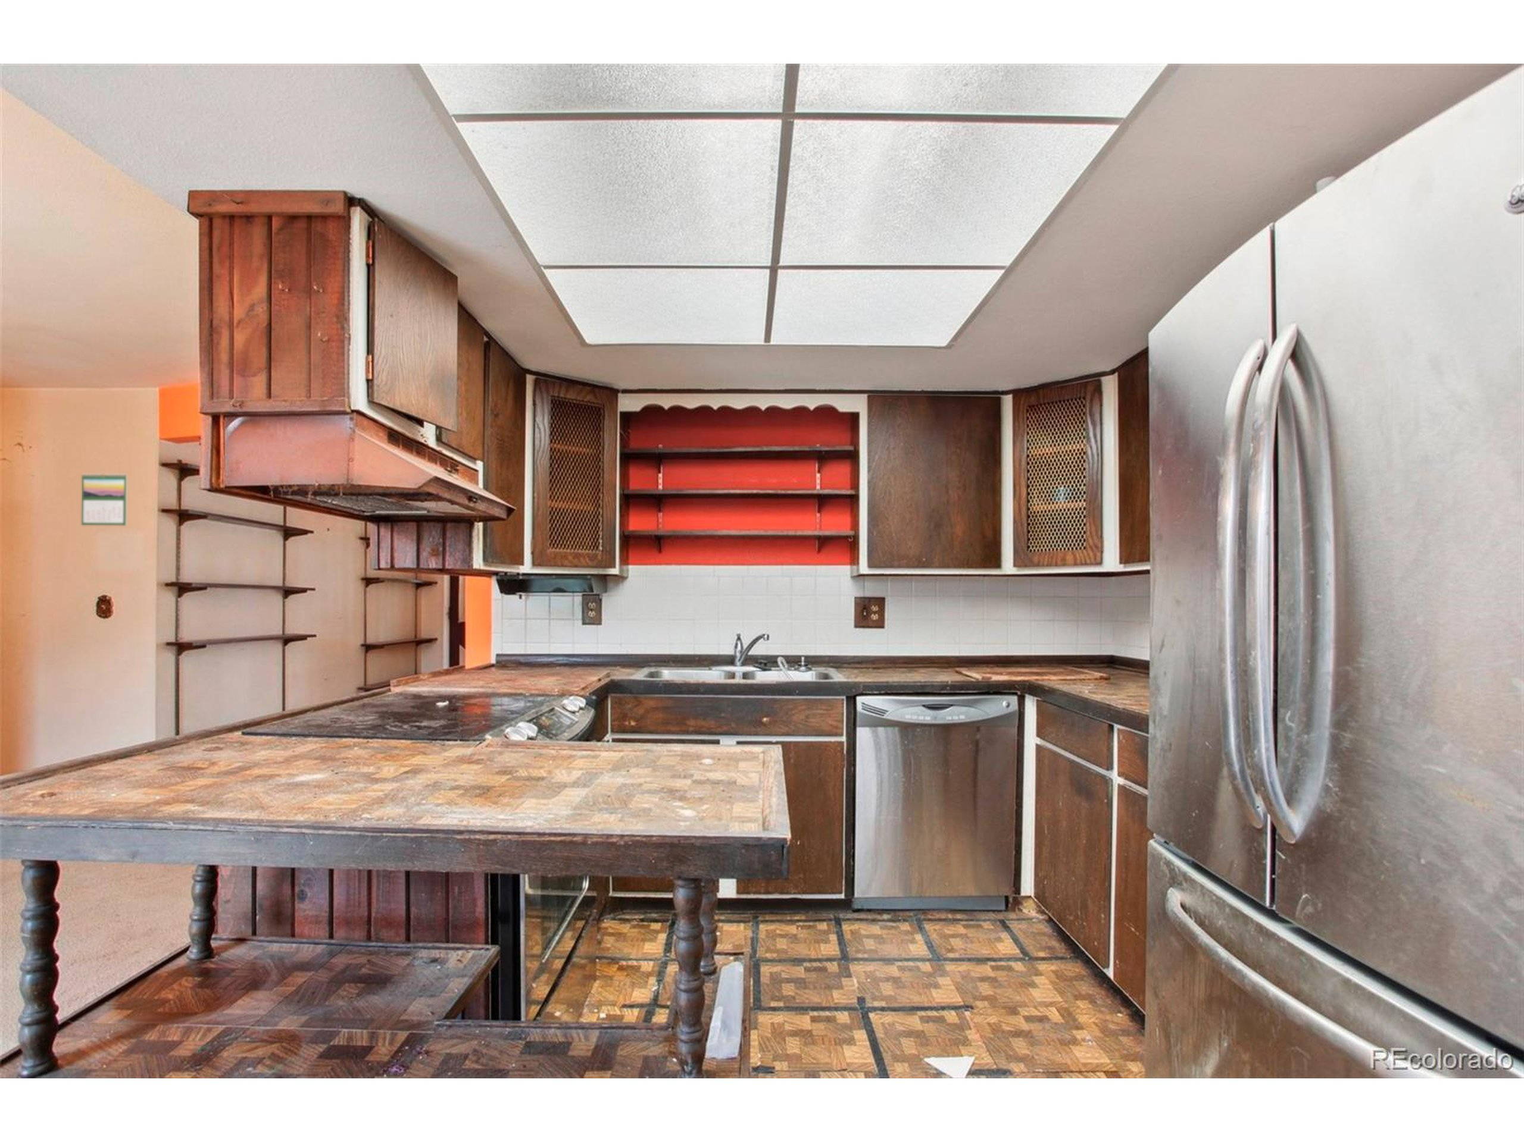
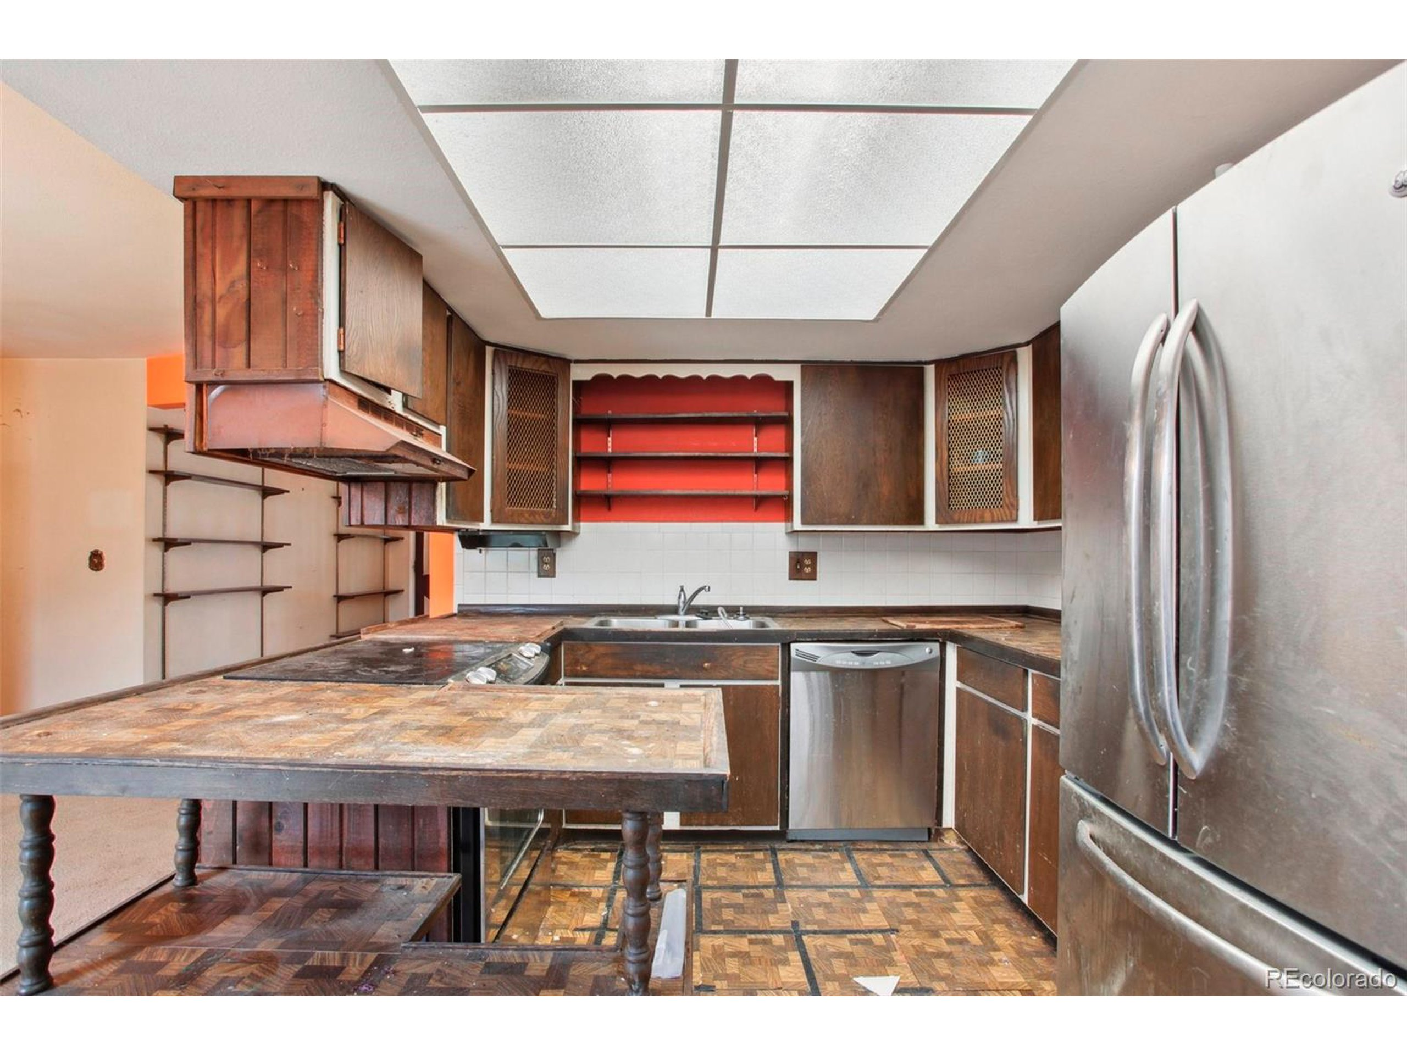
- calendar (104, 499)
